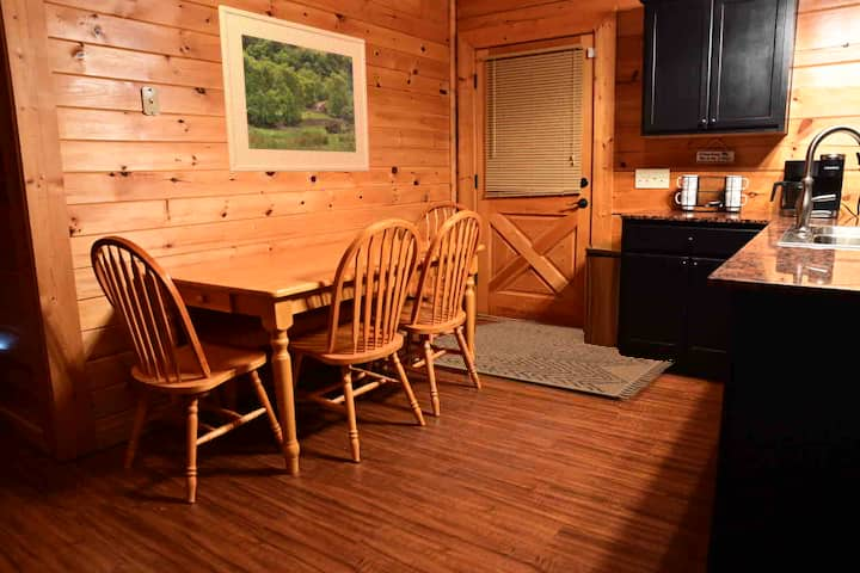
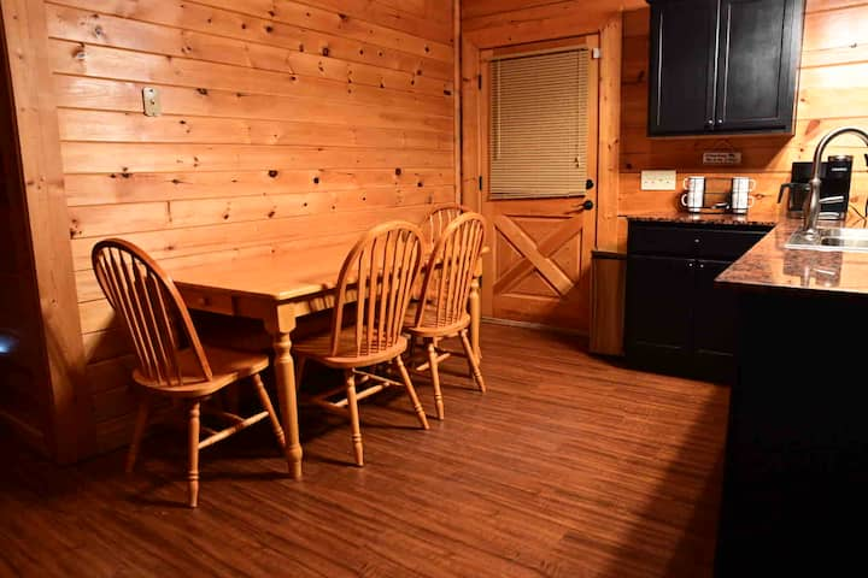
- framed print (303, 99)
- rug (520, 346)
